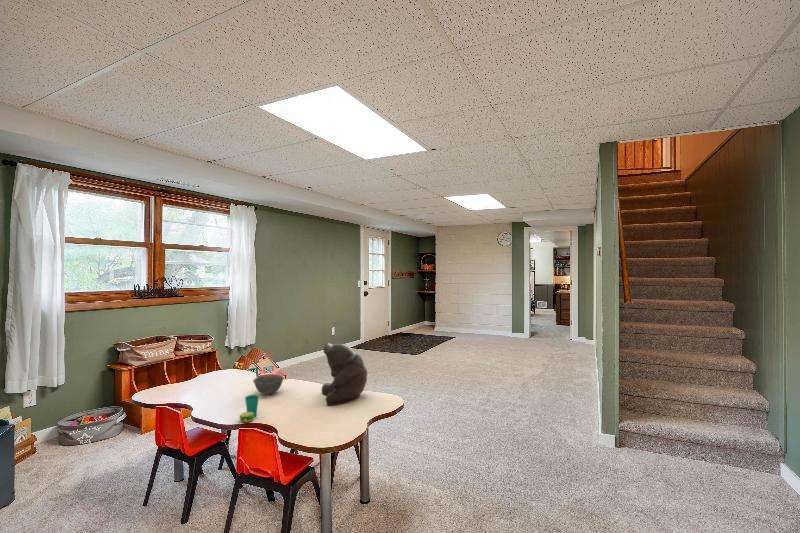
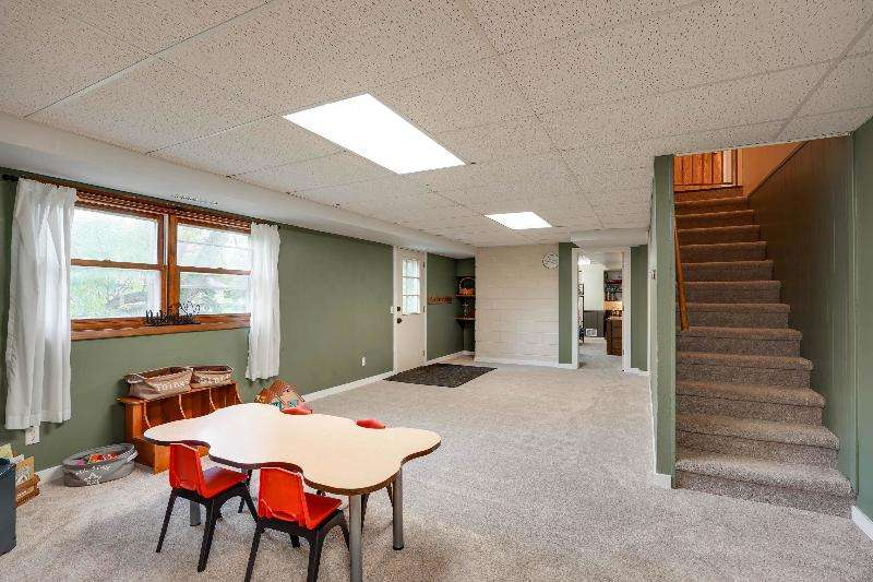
- stuffed animal (340, 370)
- bowl (268, 385)
- cup (249, 408)
